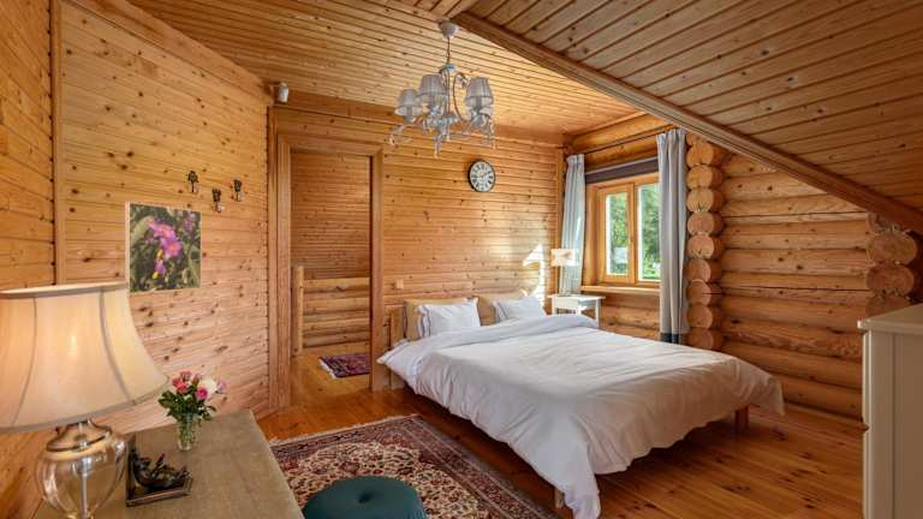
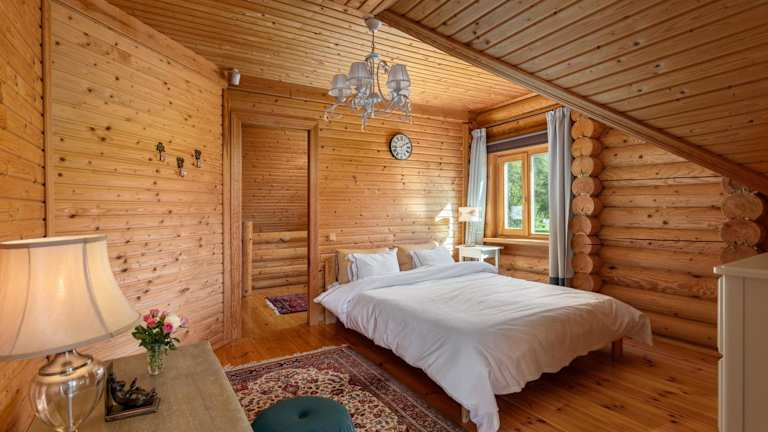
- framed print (166, 249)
